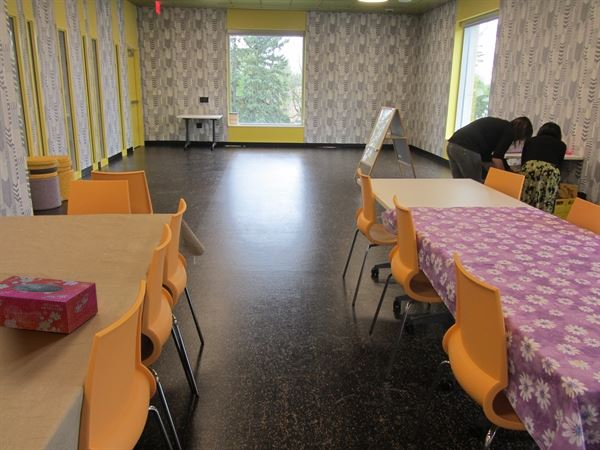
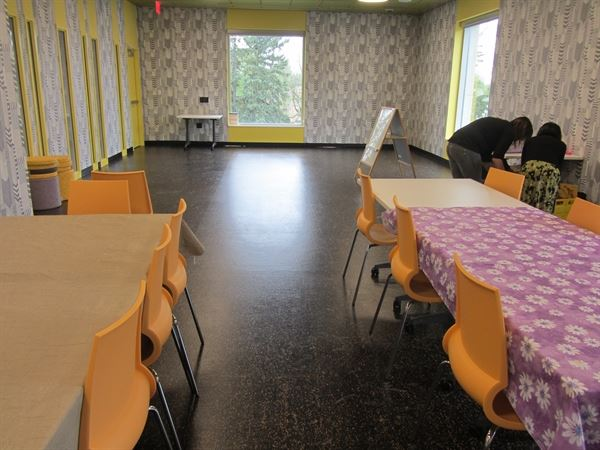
- tissue box (39, 303)
